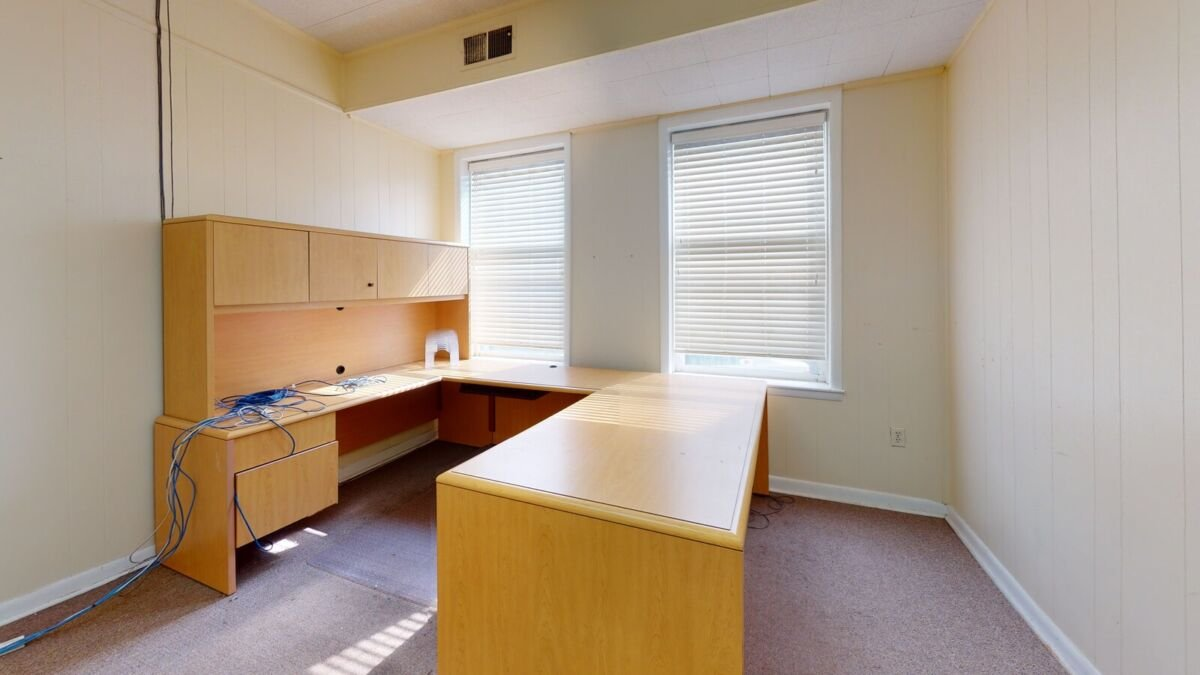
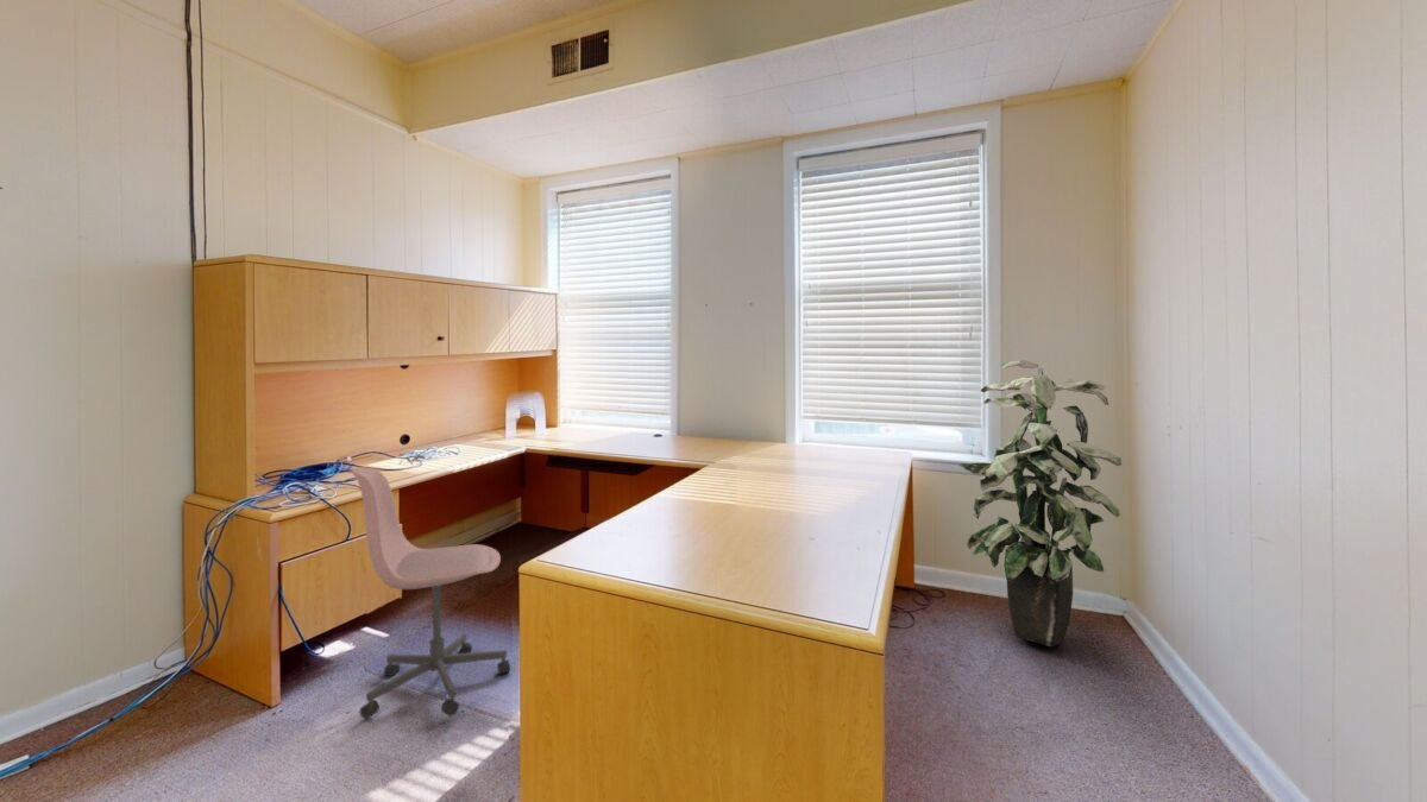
+ office chair (434, 575)
+ indoor plant (1032, 497)
